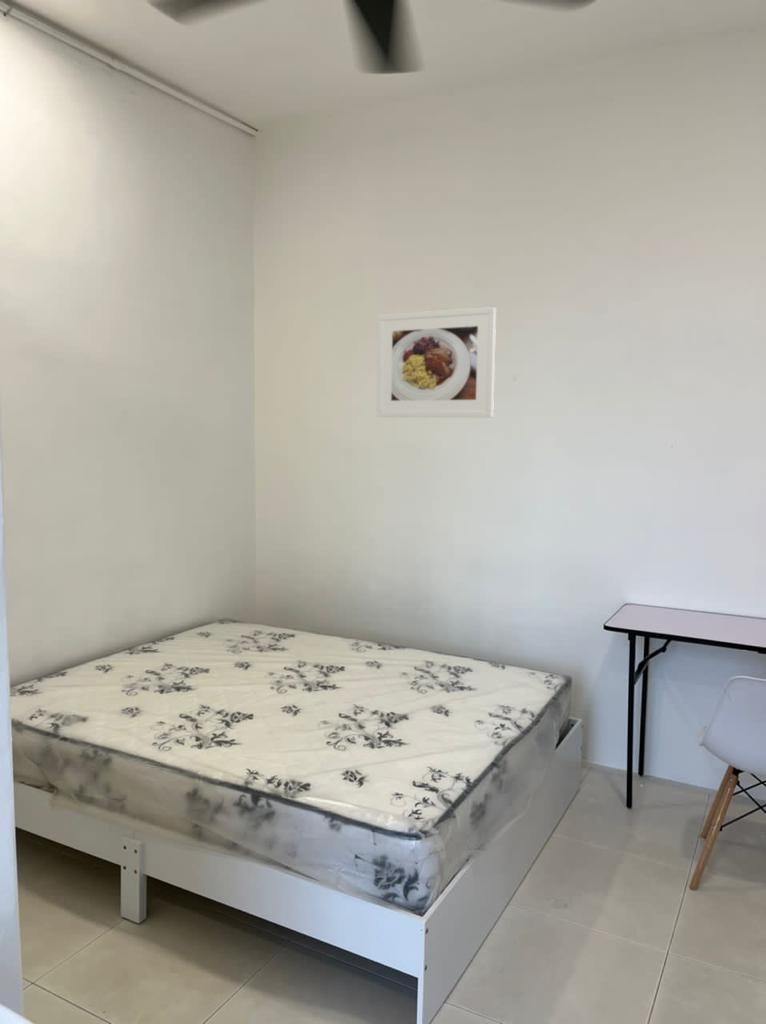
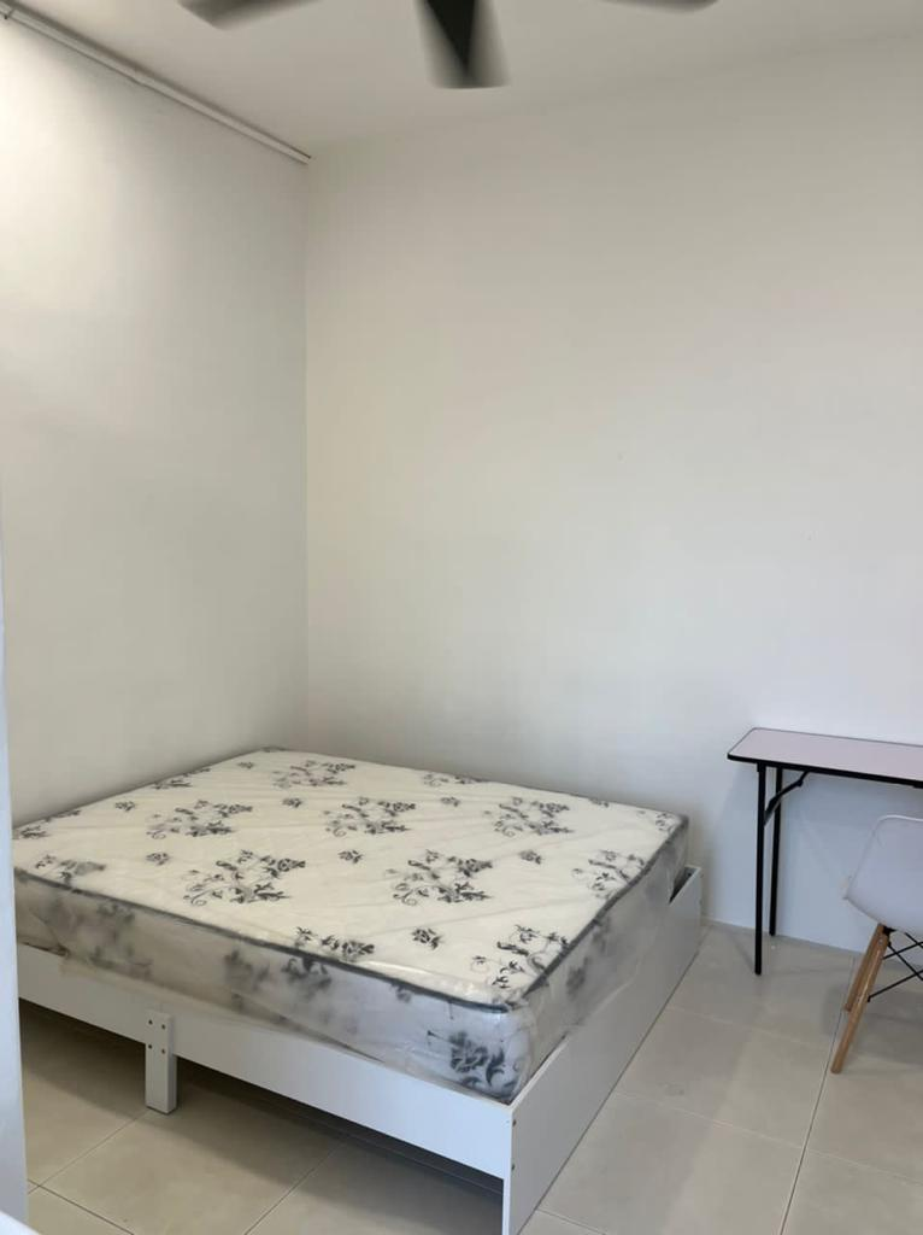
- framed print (433, 364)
